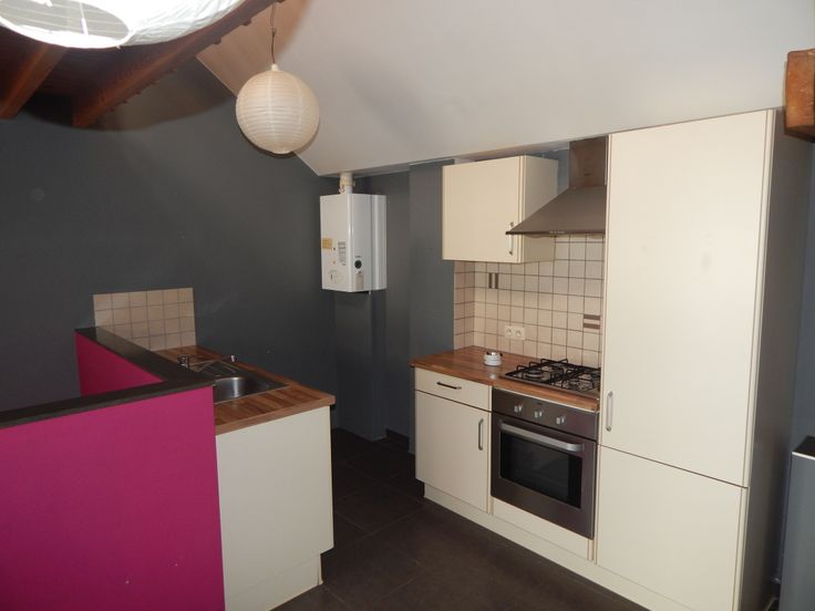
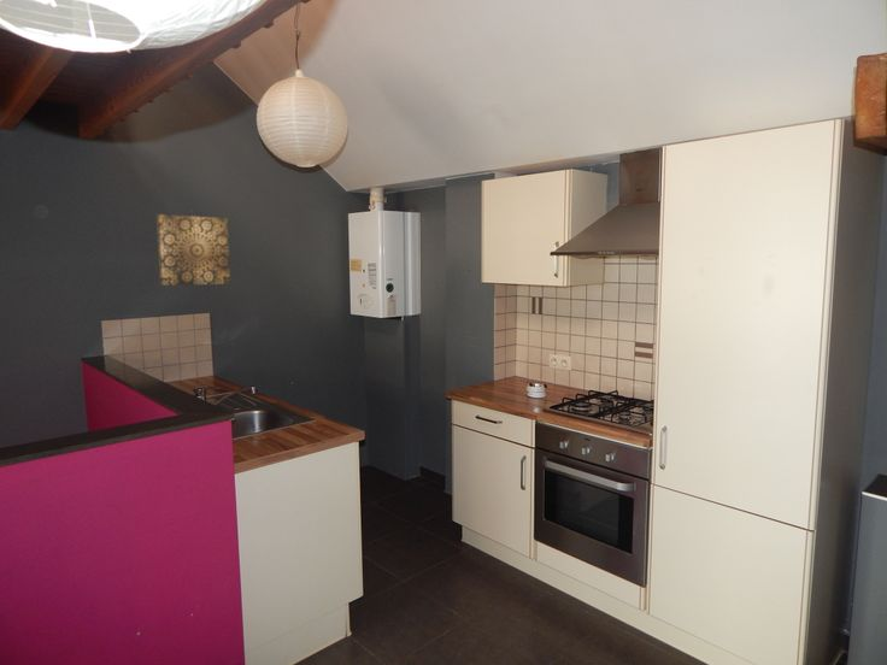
+ wall art (194, 251)
